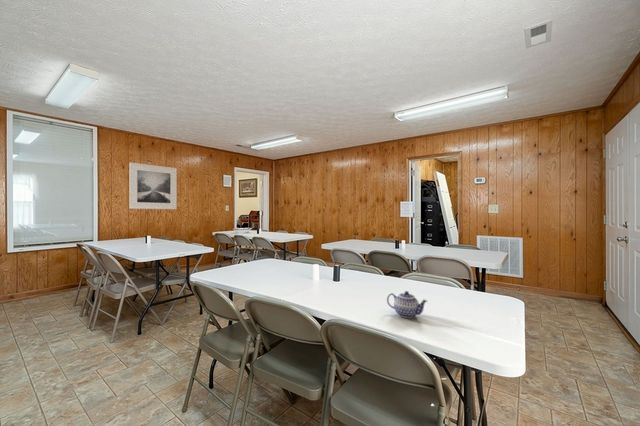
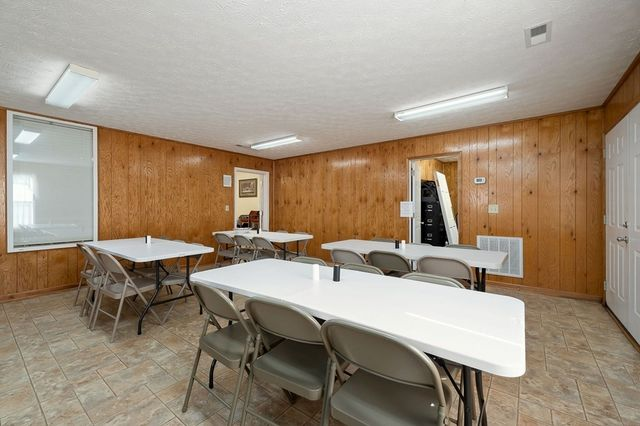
- teapot (406, 303)
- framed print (154, 187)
